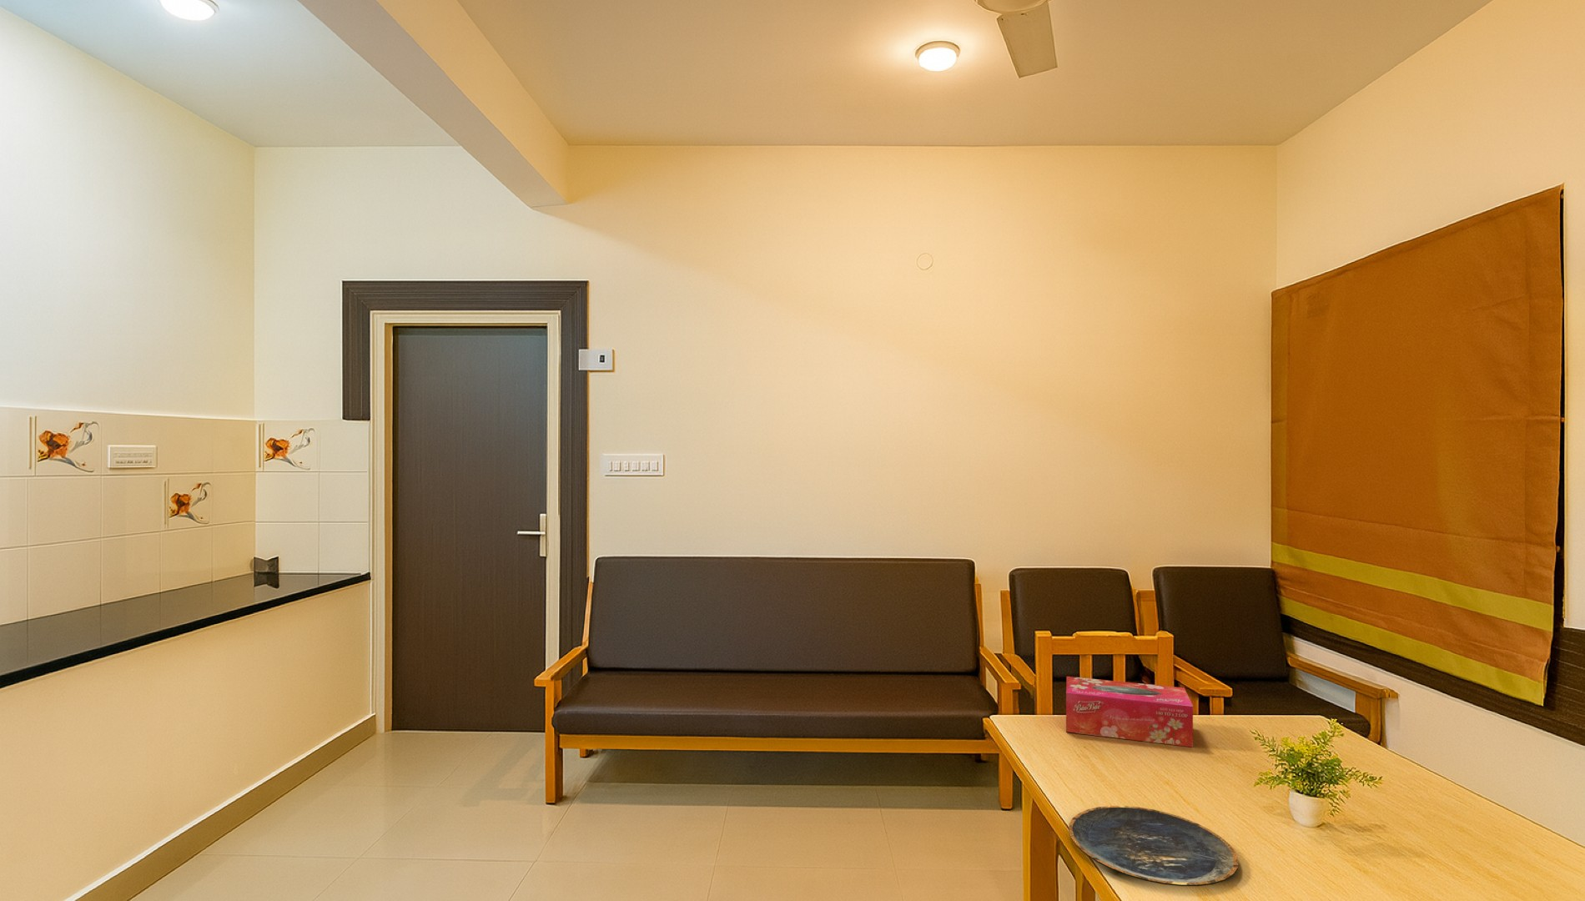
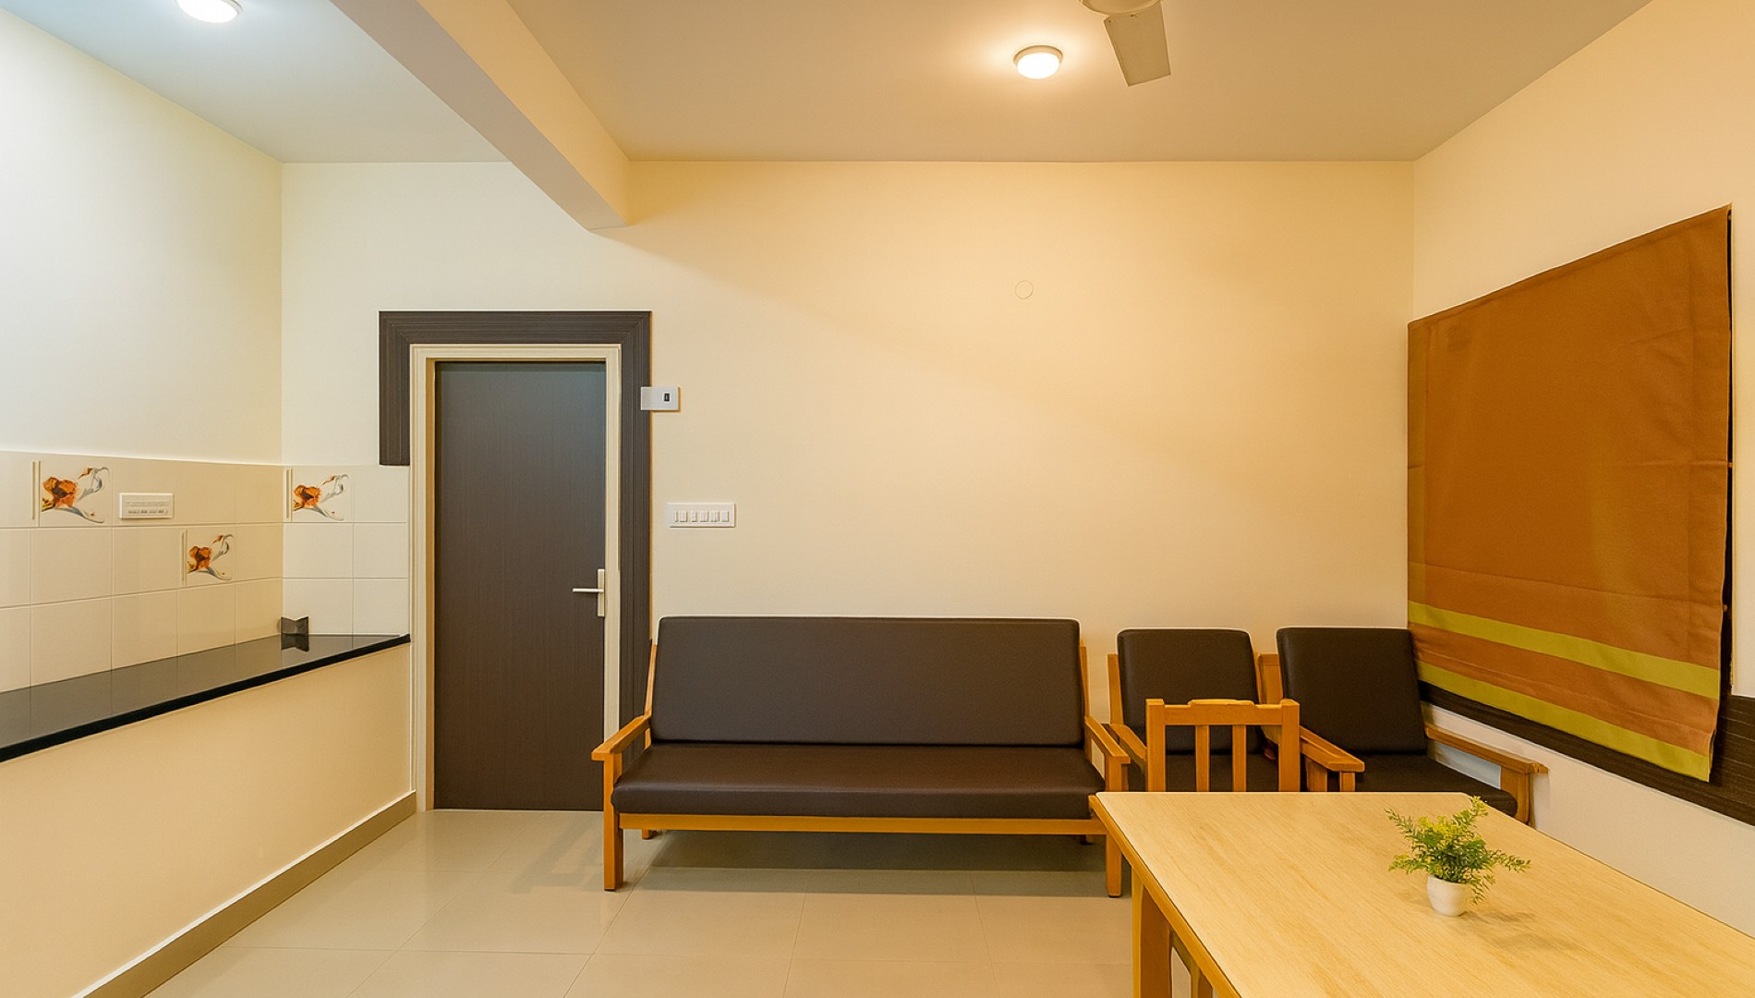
- tissue box (1126, 709)
- plate (1150, 844)
